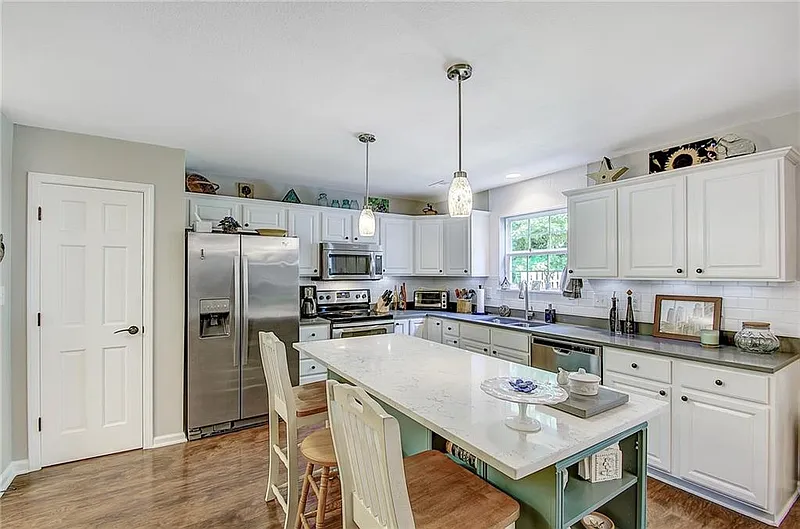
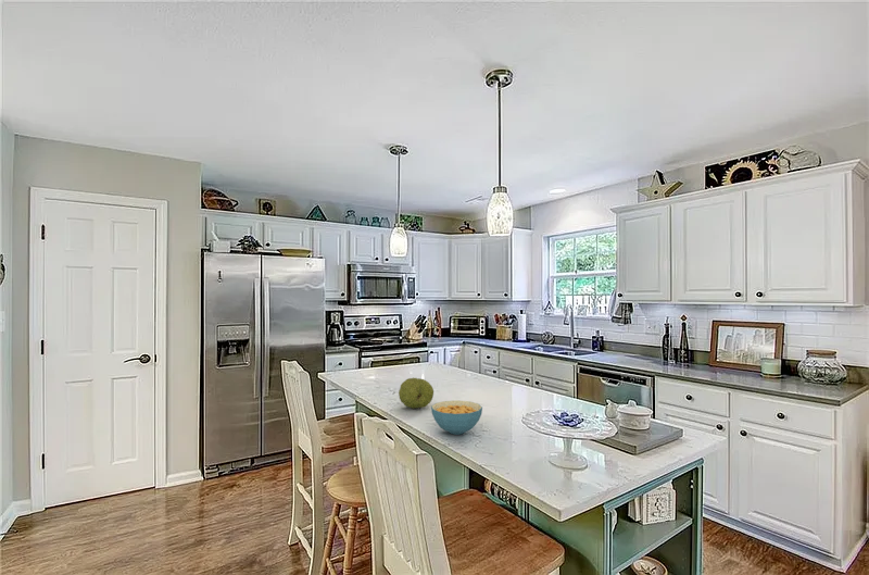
+ fruit (416, 392)
+ cereal bowl (456, 418)
